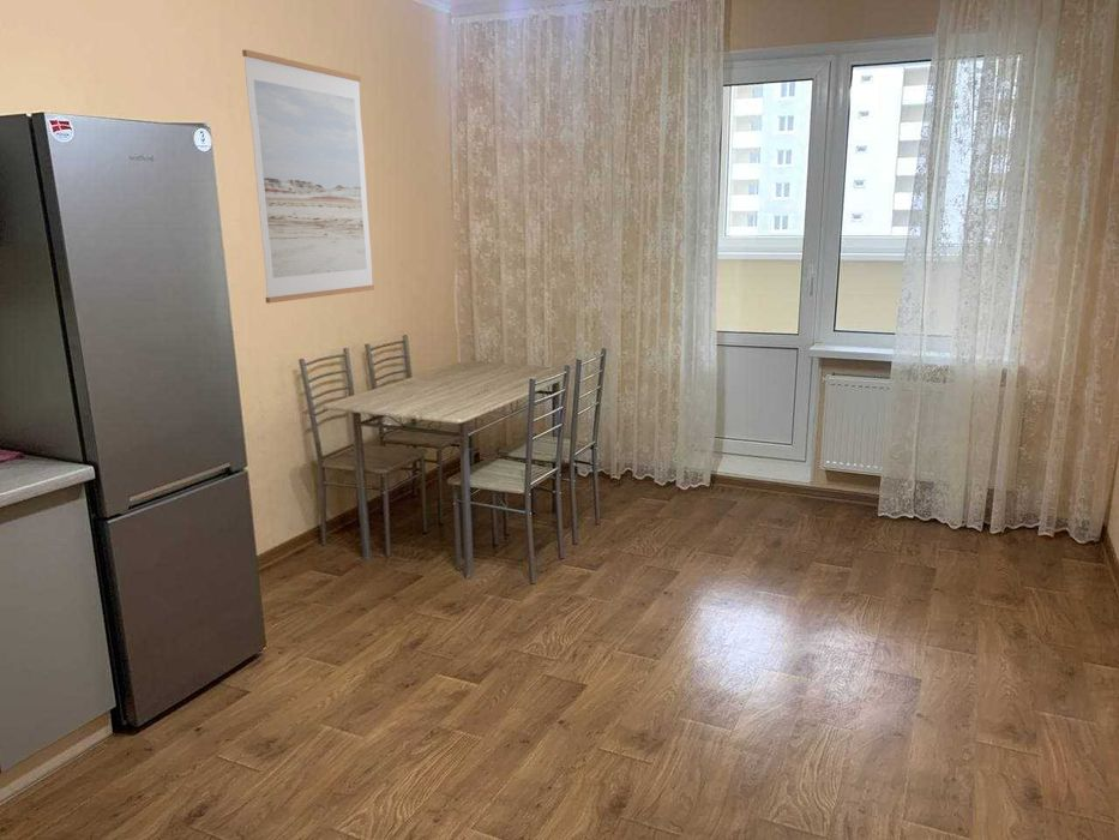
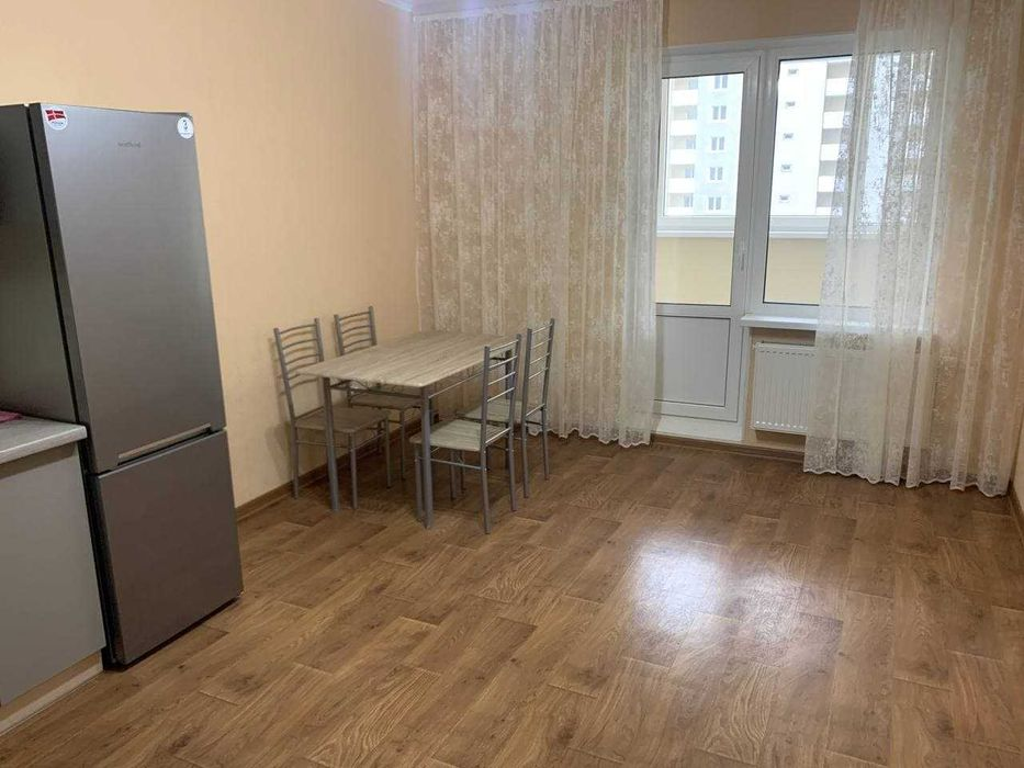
- wall art (315, 182)
